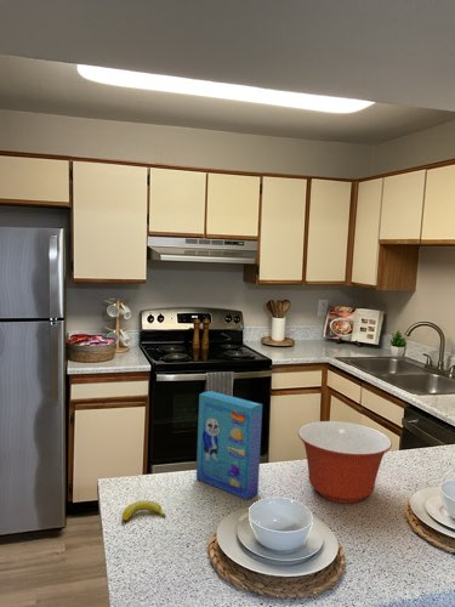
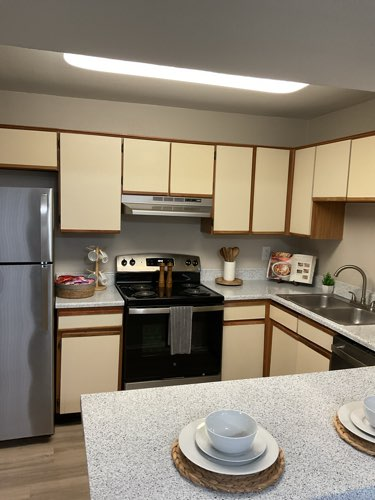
- cereal box (228, 442)
- mixing bowl (342, 464)
- banana (142, 509)
